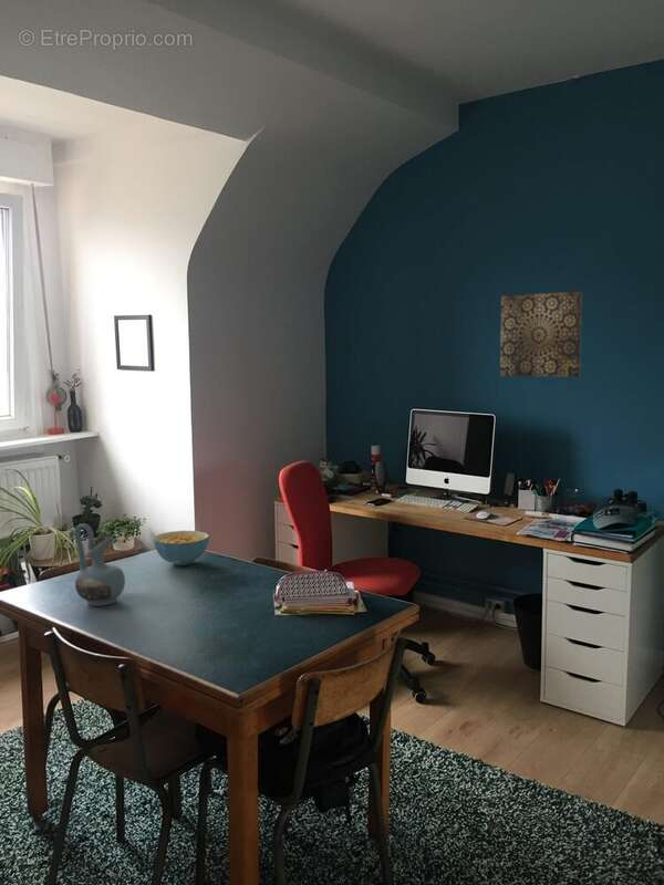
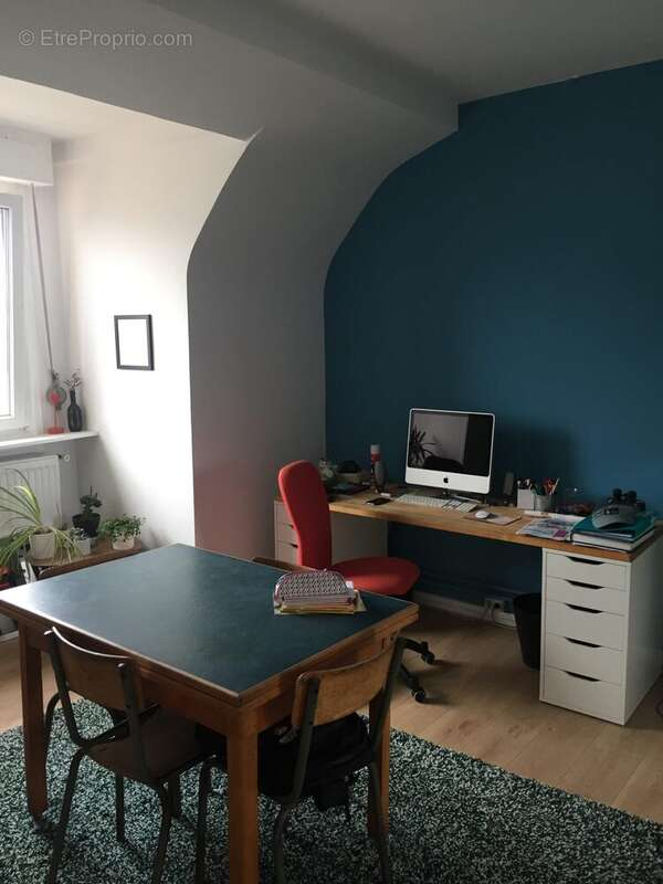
- cereal bowl (181, 550)
- wall art (539, 335)
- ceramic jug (98, 563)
